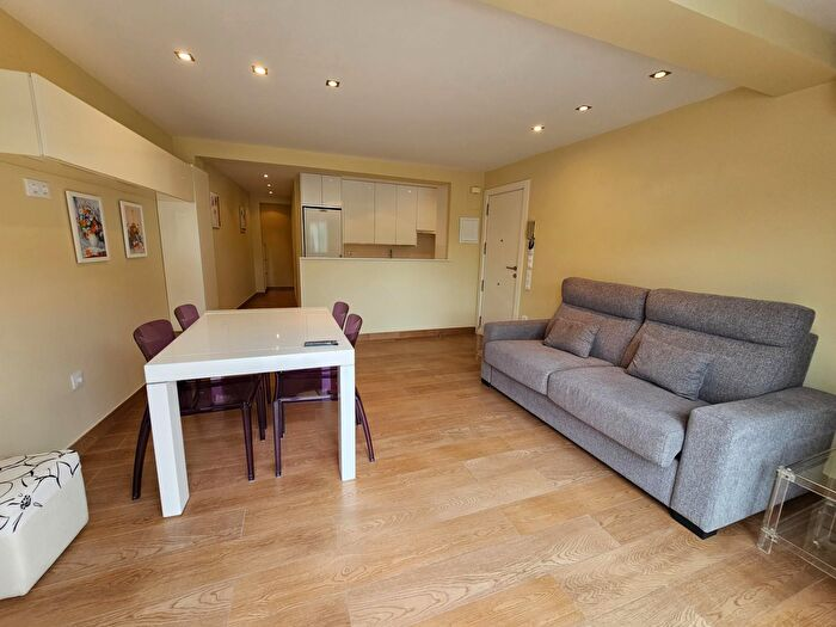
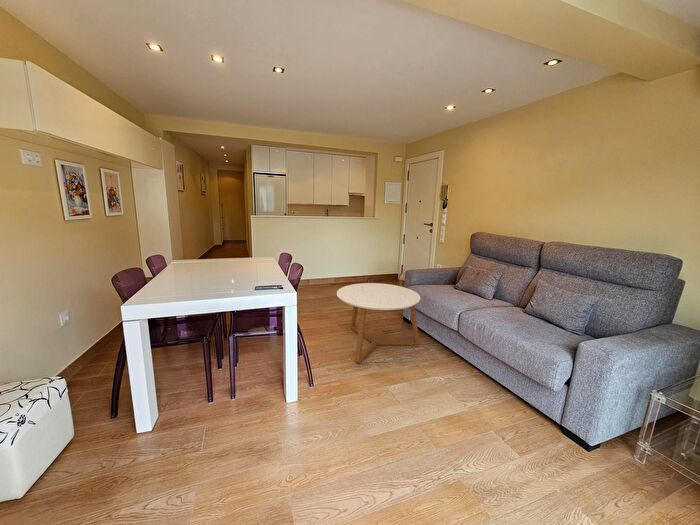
+ coffee table (375, 309)
